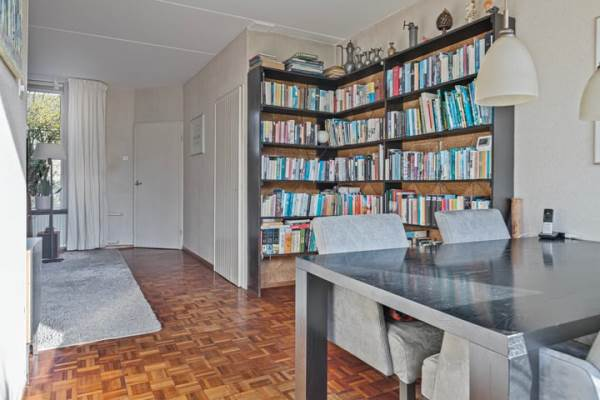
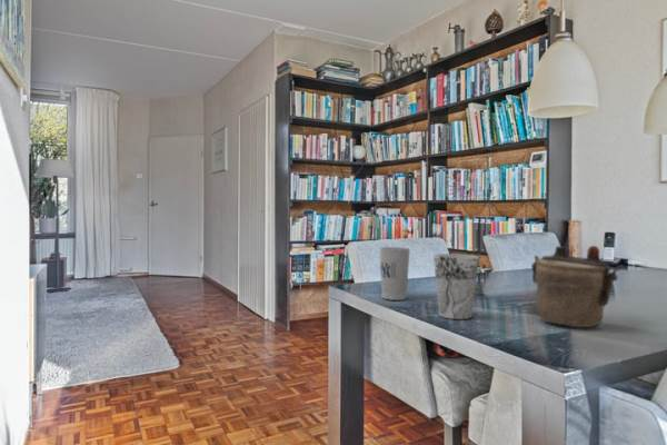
+ cup (455, 285)
+ cup (394, 273)
+ teapot (574, 284)
